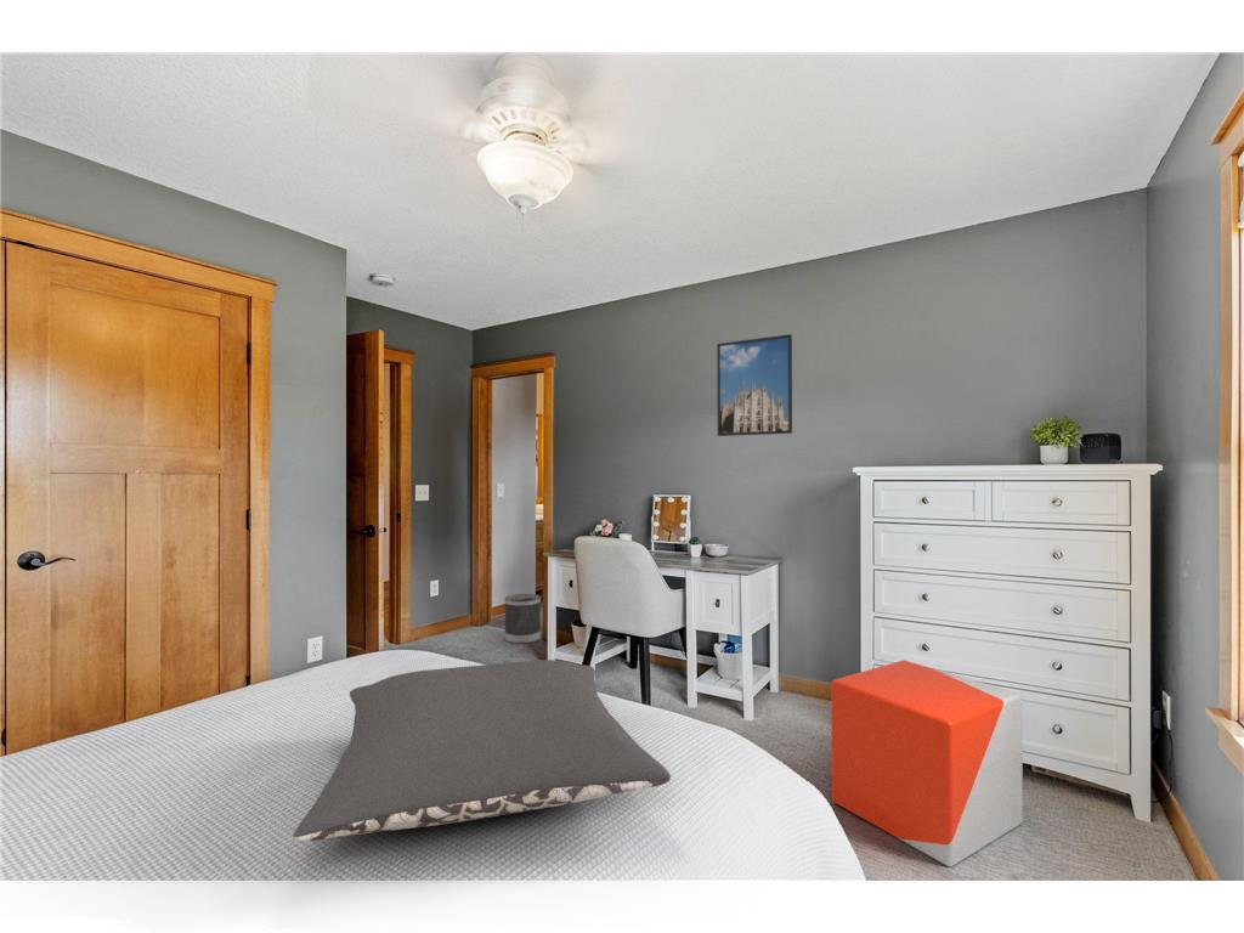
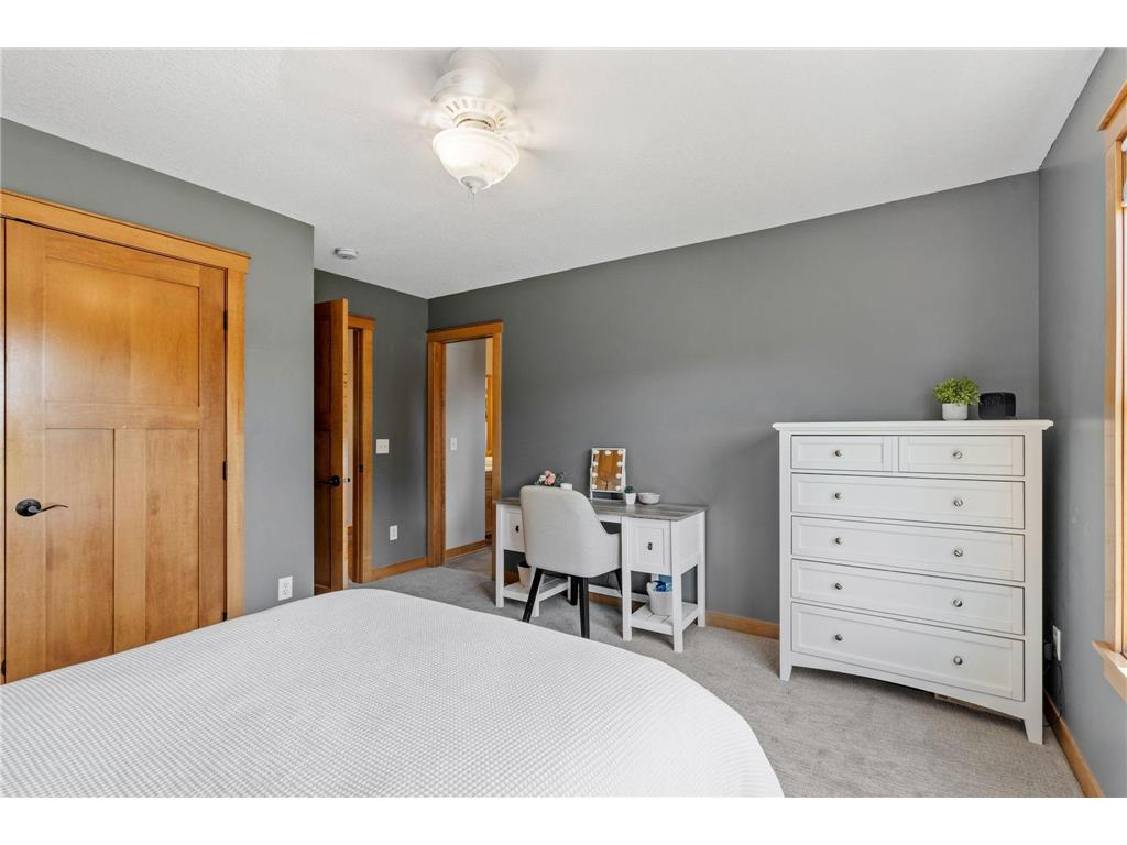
- wastebasket (522, 618)
- pillow (486, 729)
- stool (923, 748)
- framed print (753, 386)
